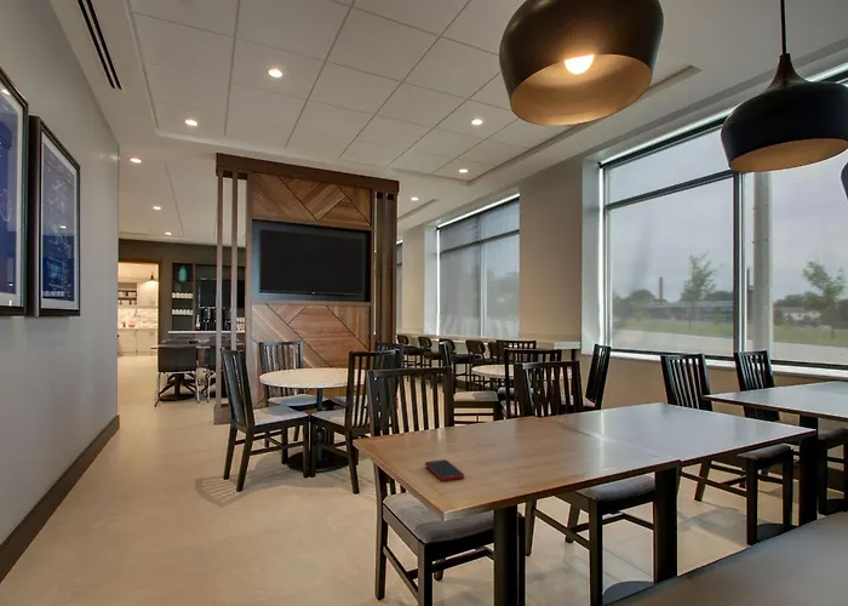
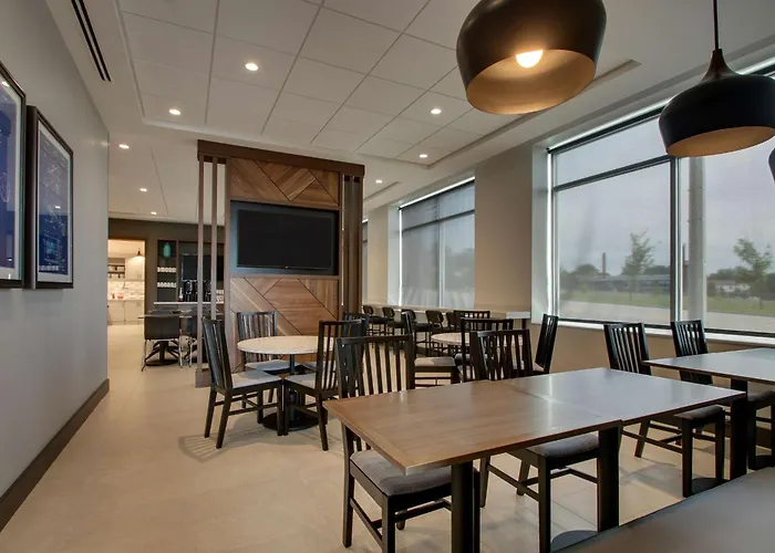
- cell phone (443, 469)
